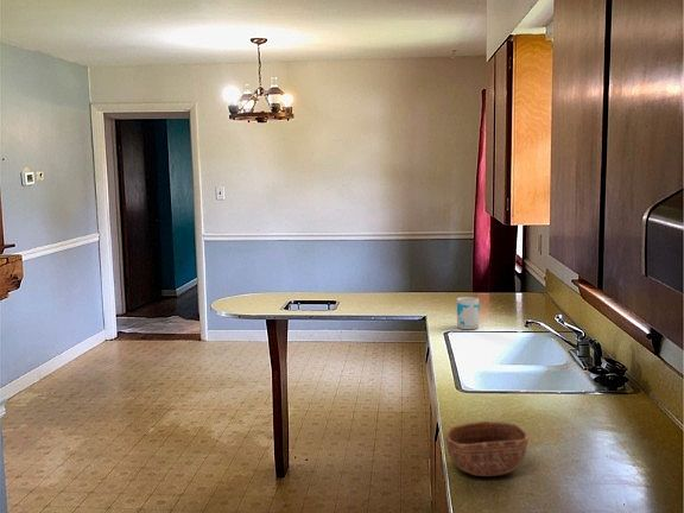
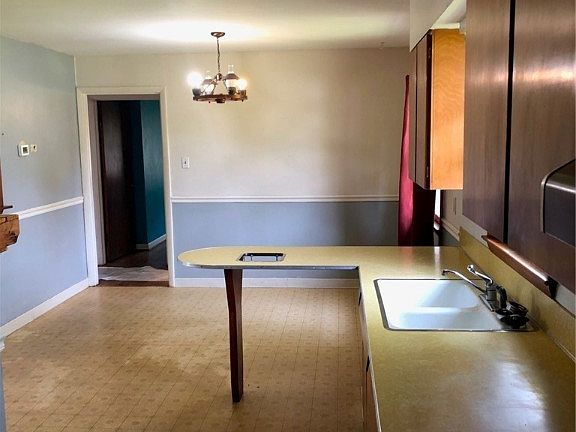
- bowl (486, 449)
- mug (467, 311)
